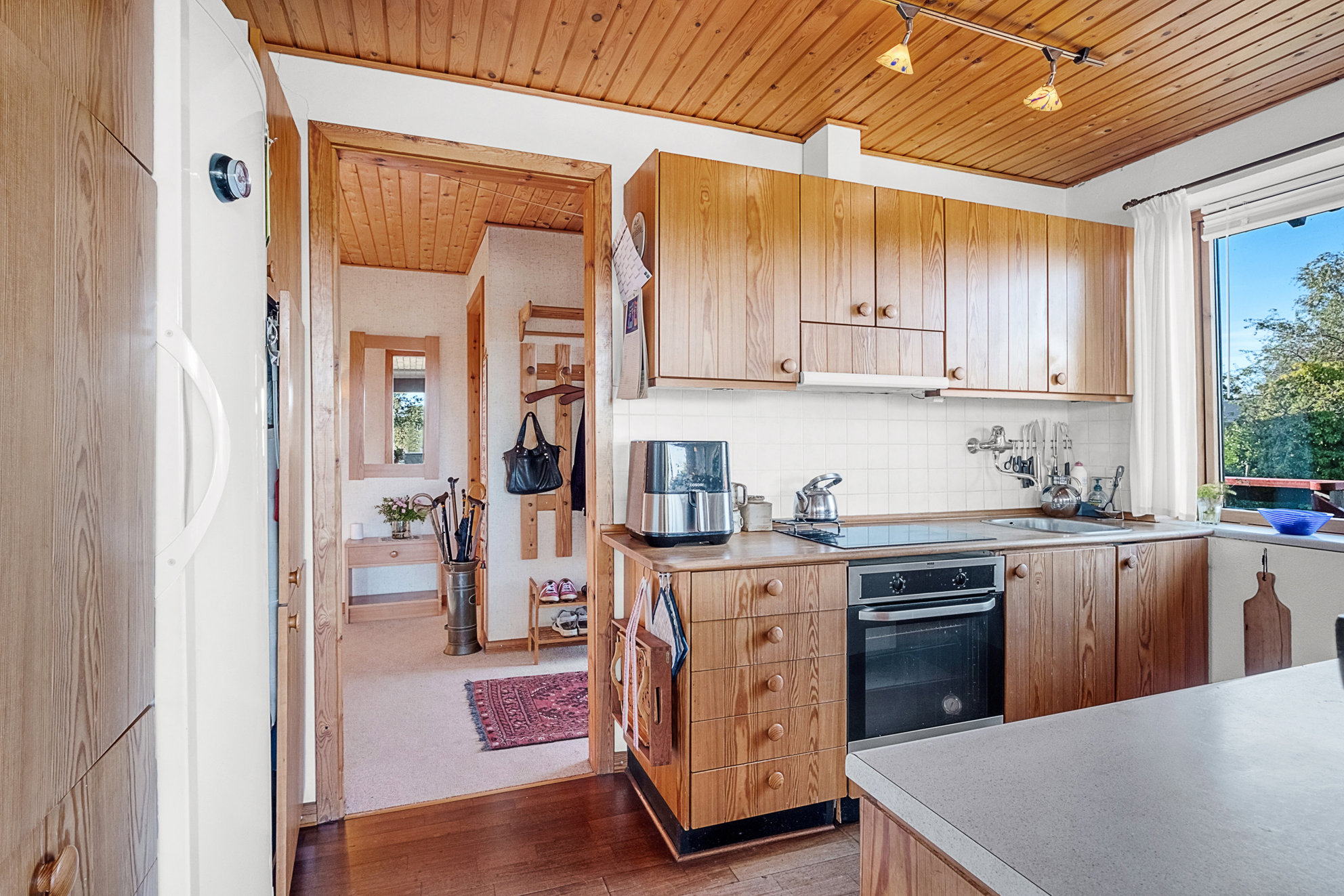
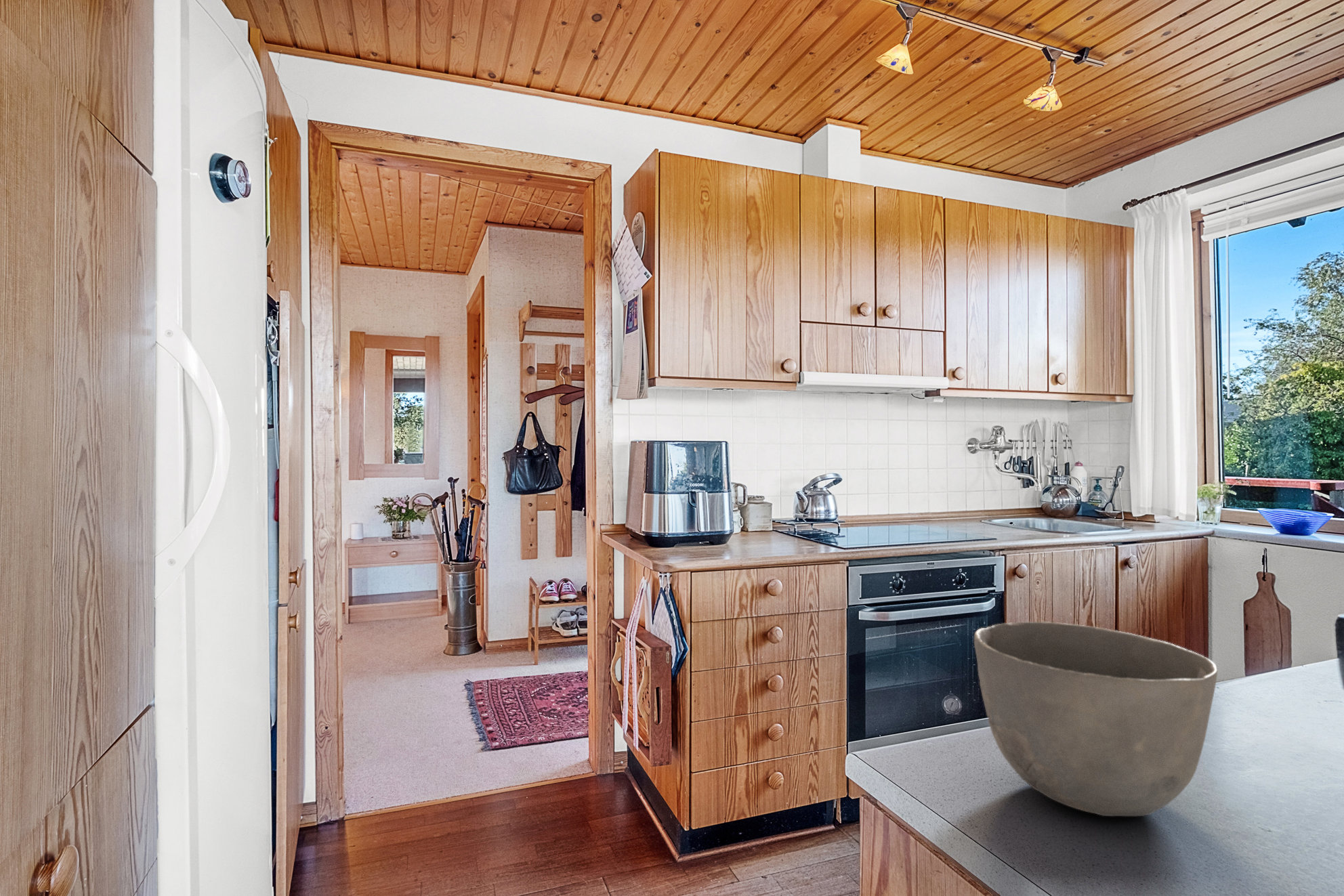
+ bowl (1087, 721)
